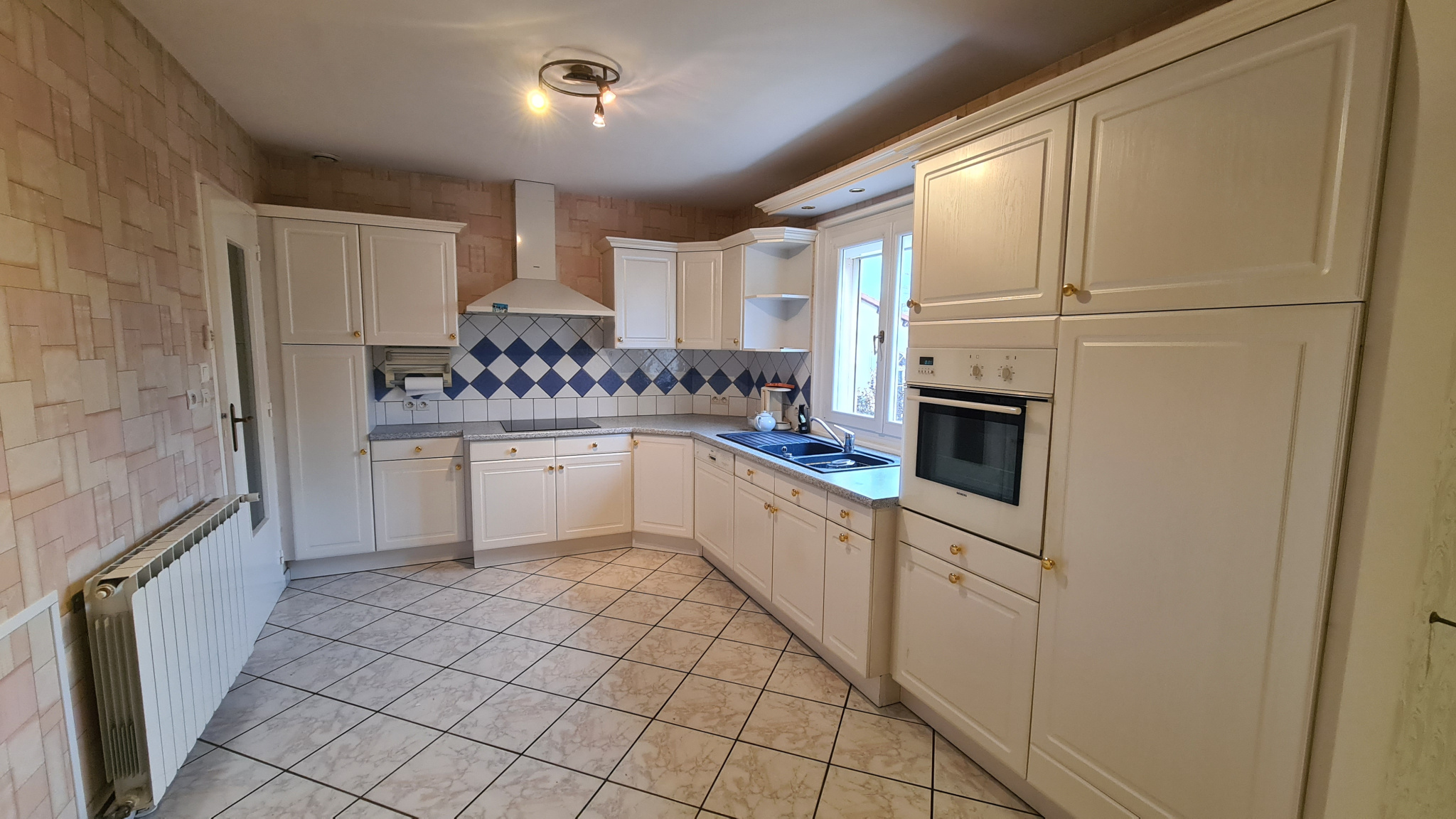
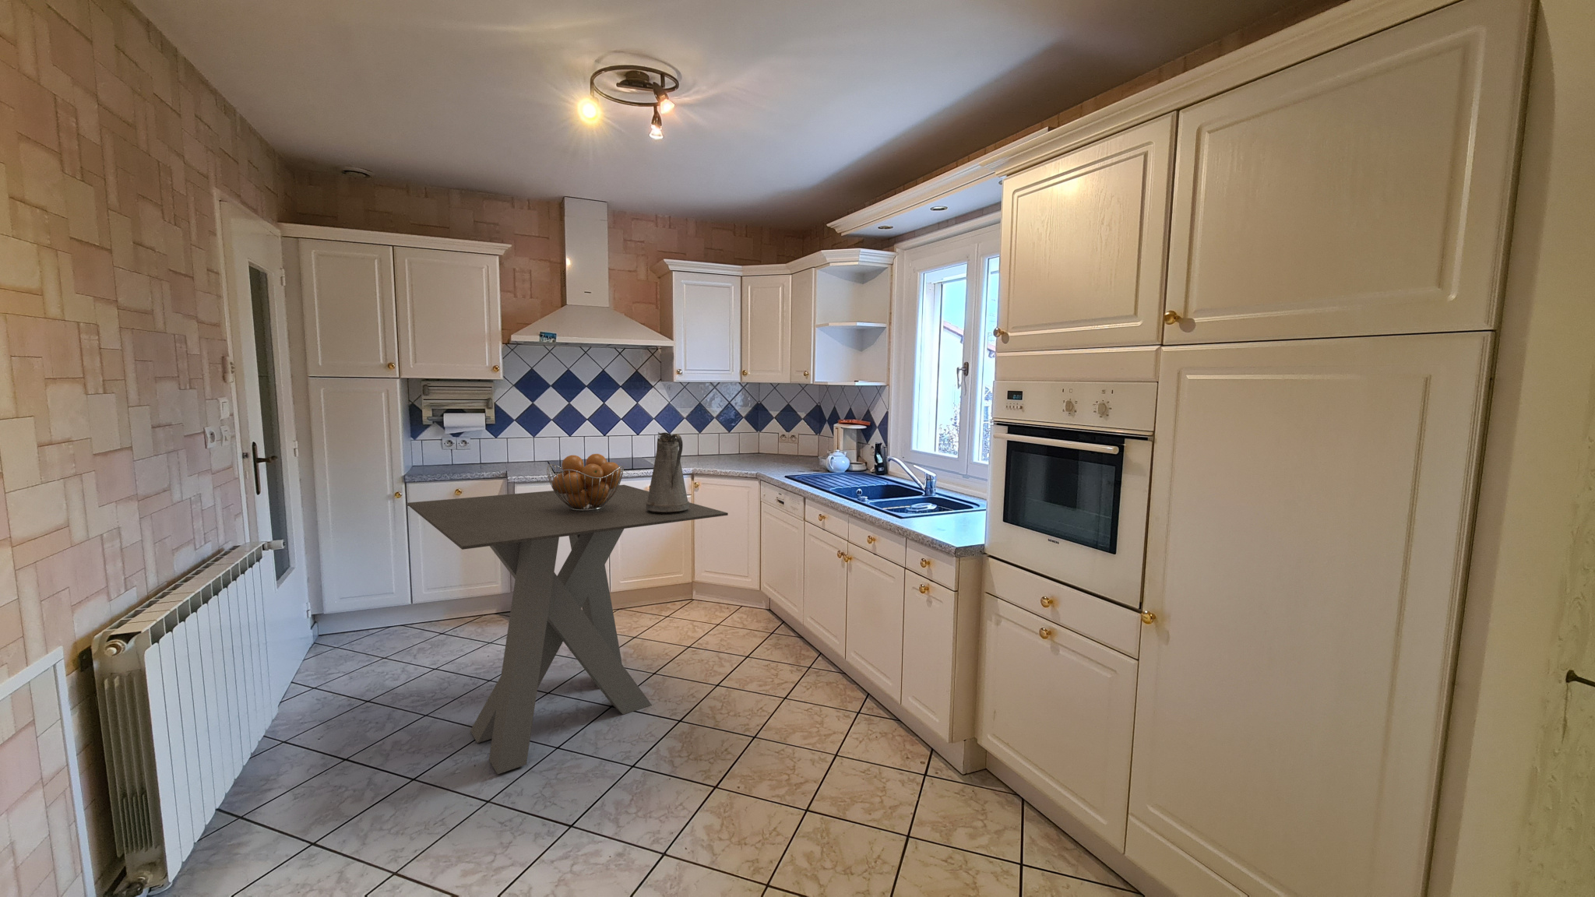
+ fruit basket (586, 481)
+ dining table (565, 614)
+ pitcher (670, 471)
